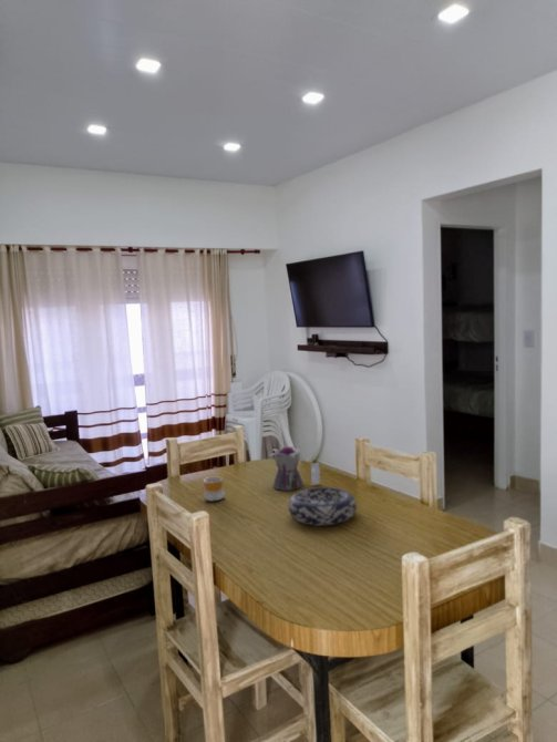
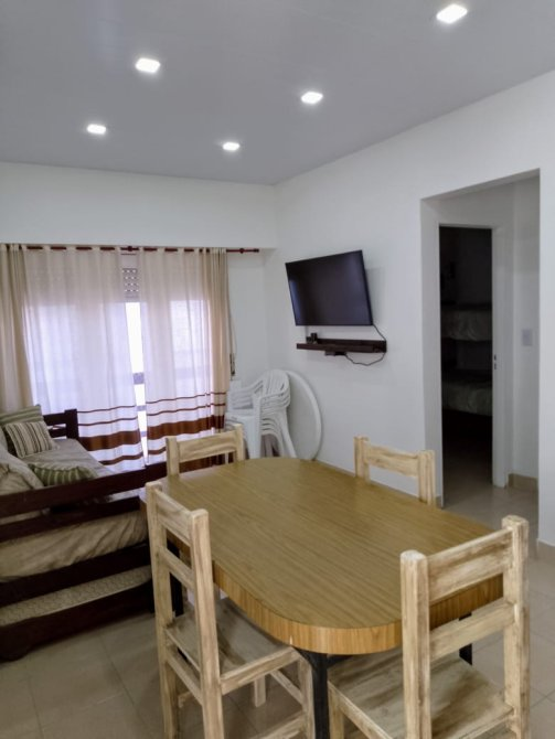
- decorative bowl (322, 506)
- mug (213, 487)
- teapot (291, 465)
